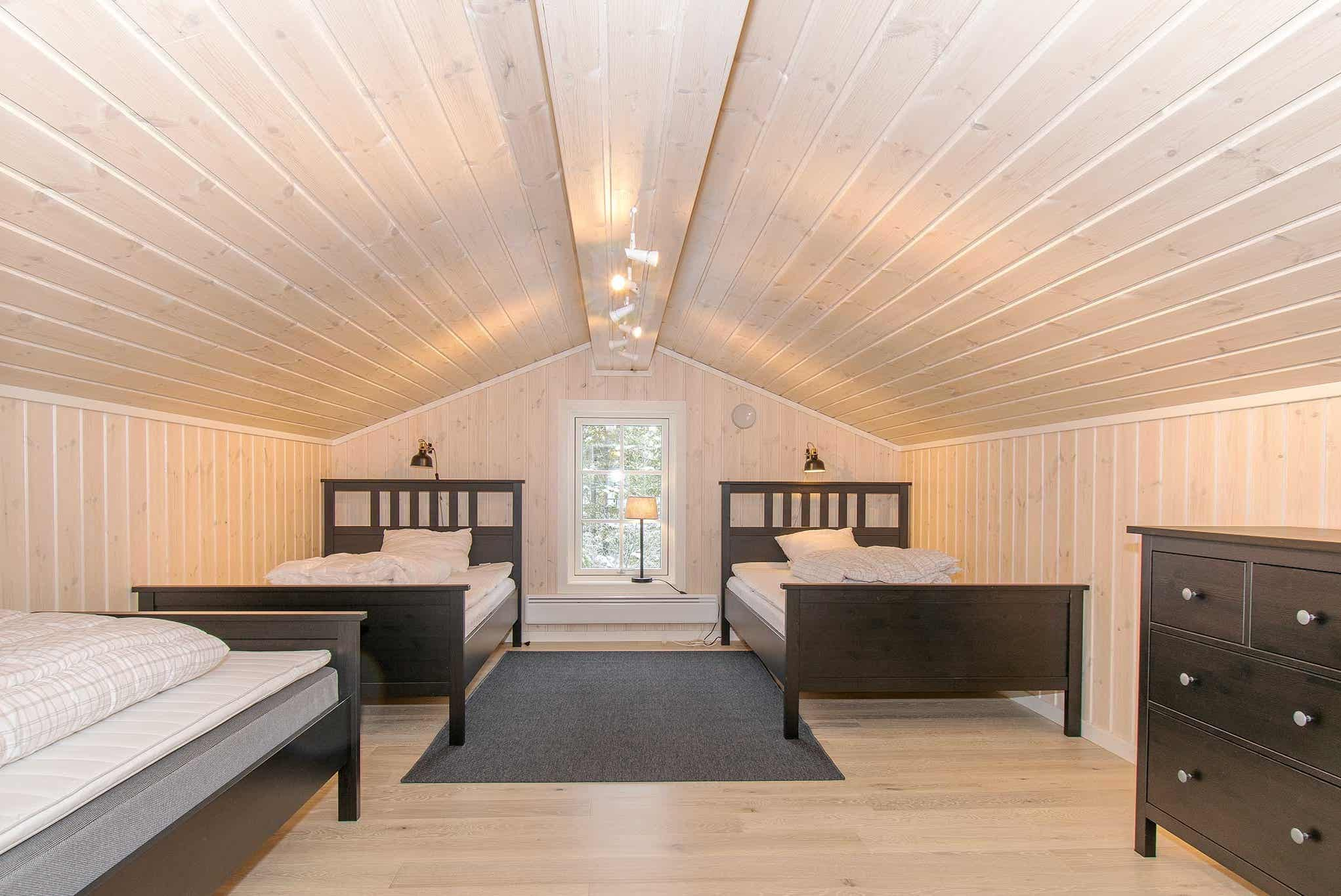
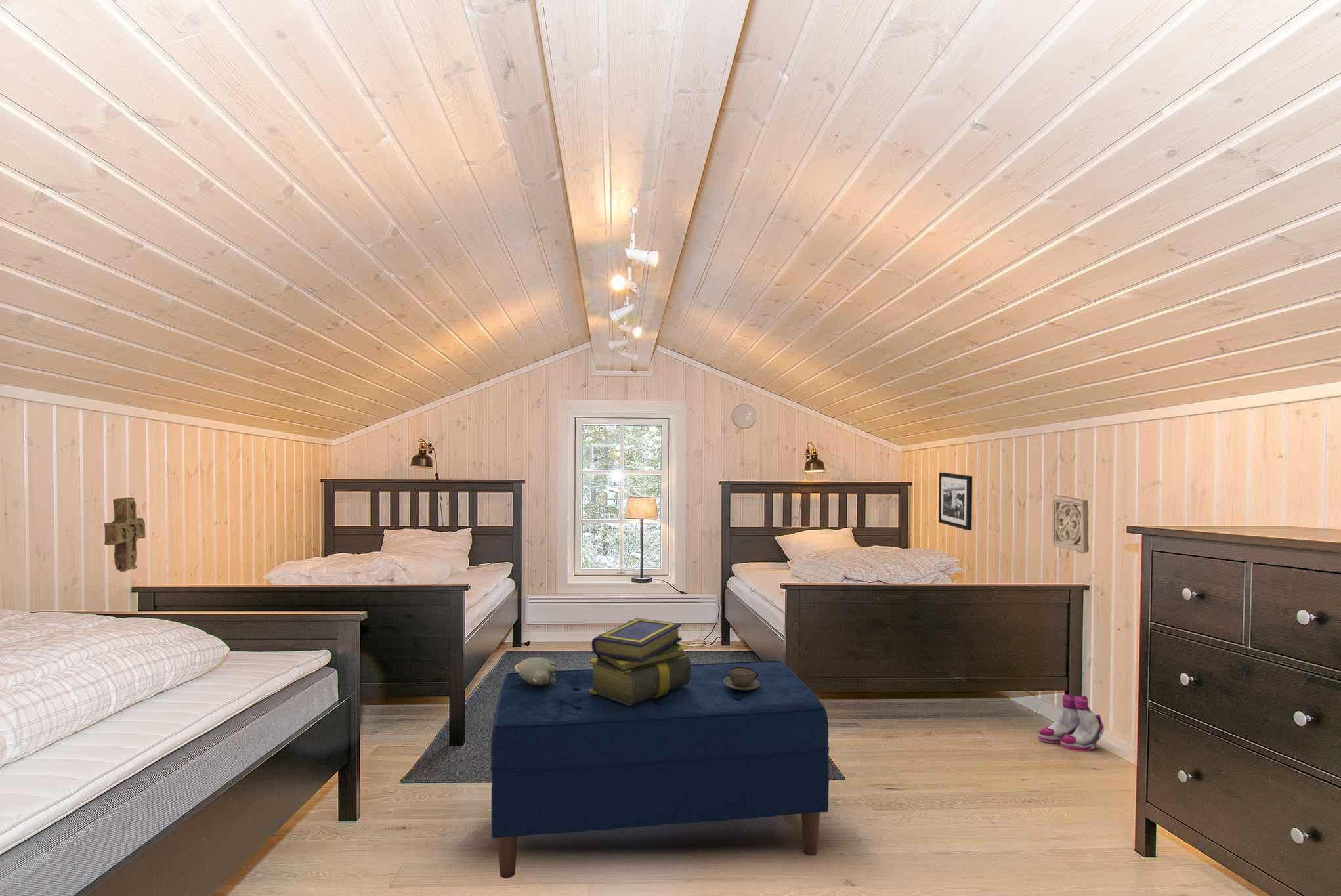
+ plush toy (536, 670)
+ boots (1071, 718)
+ decorative cross (125, 534)
+ teacup (741, 678)
+ bench (655, 760)
+ stack of books (640, 659)
+ wall ornament (1069, 523)
+ picture frame (954, 500)
